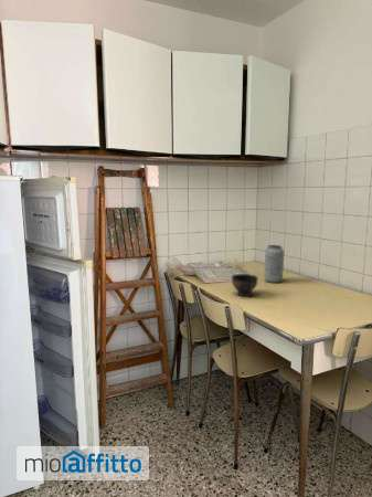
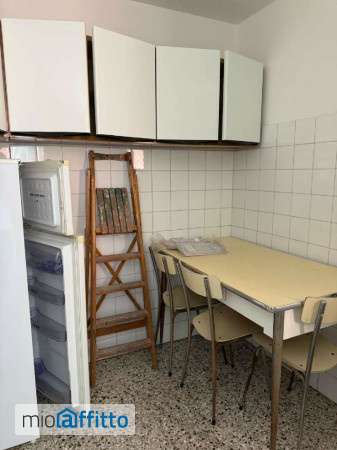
- bowl (244, 285)
- vase (274, 263)
